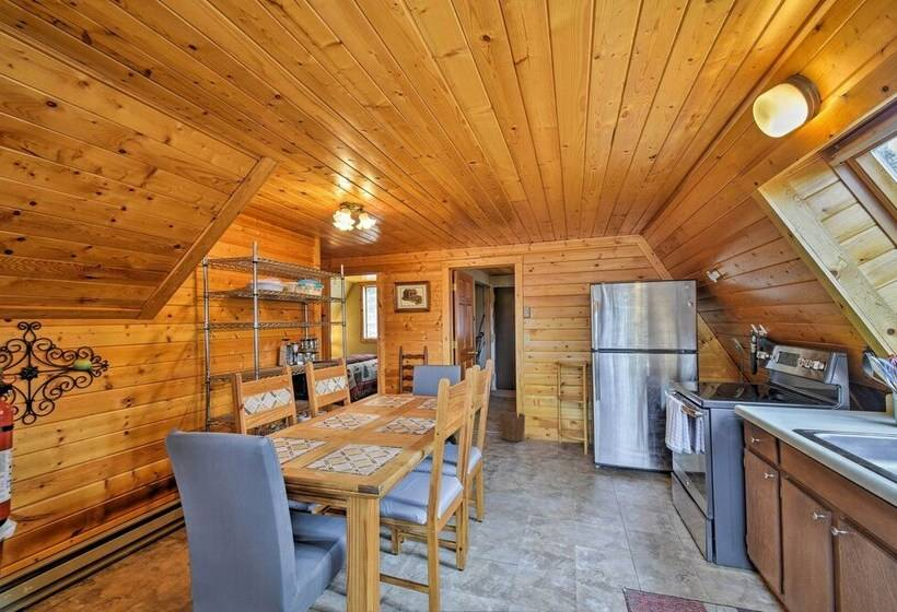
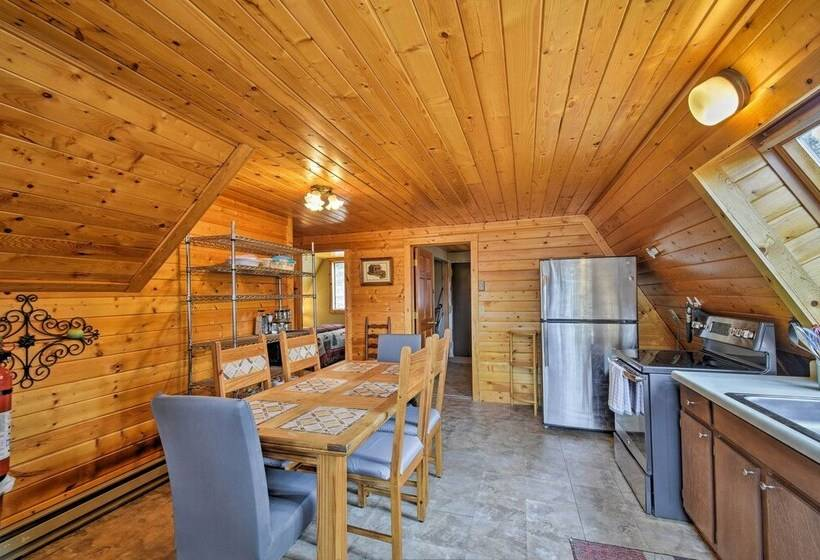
- waste basket (512, 426)
